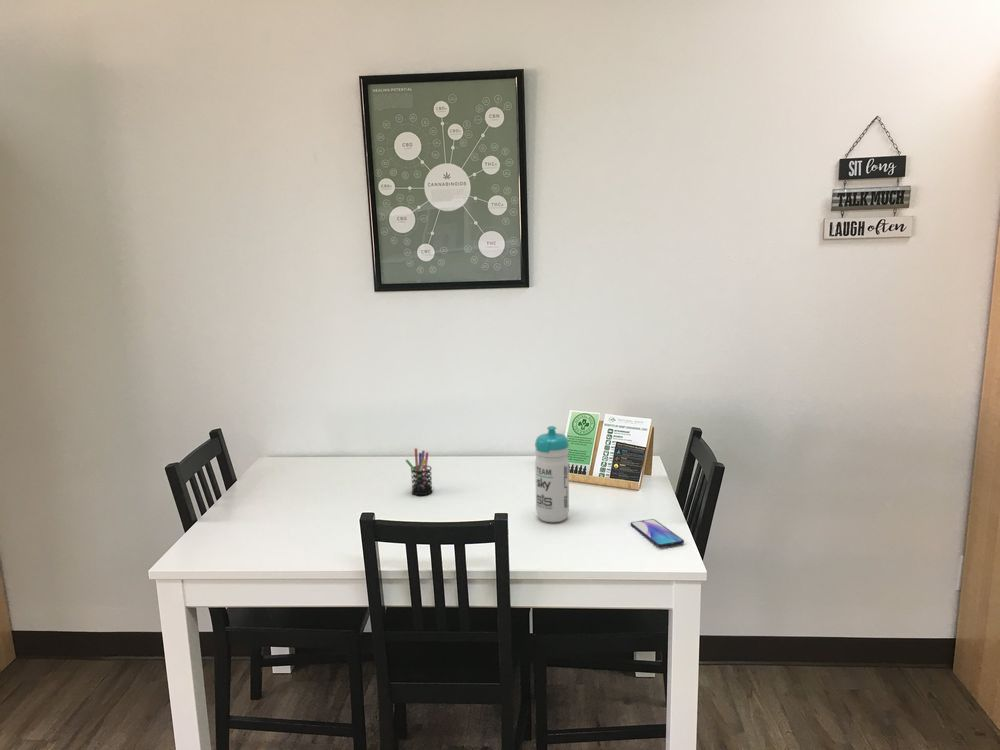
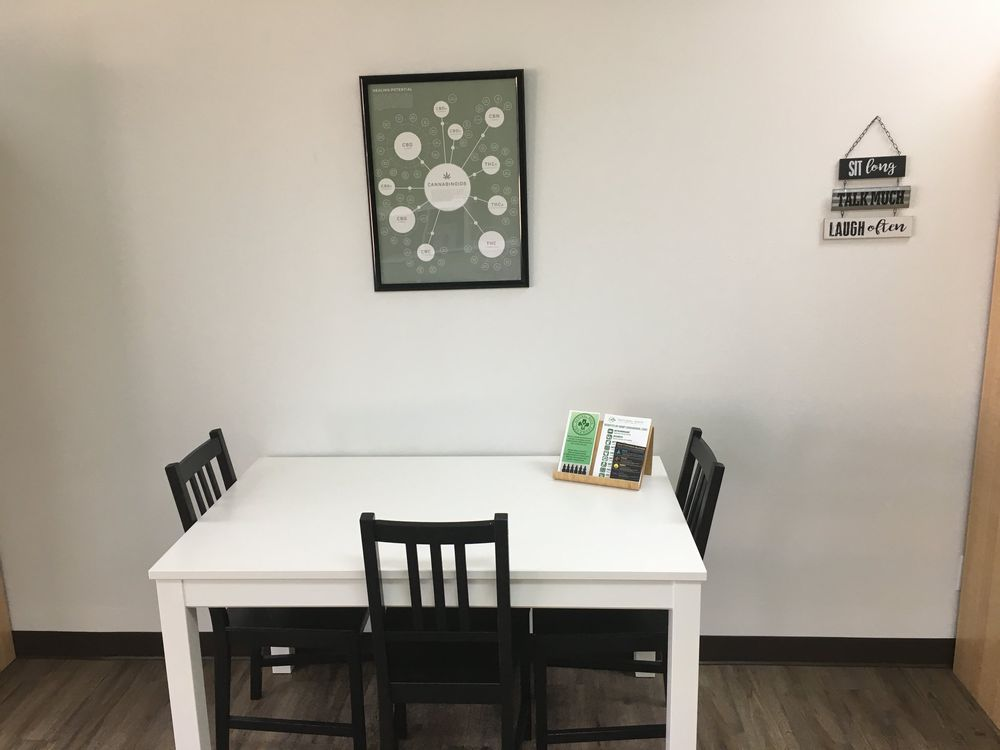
- pen holder (418, 471)
- smartphone (656, 532)
- water bottle (552, 472)
